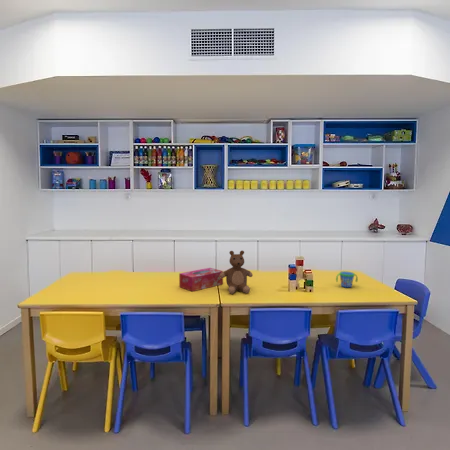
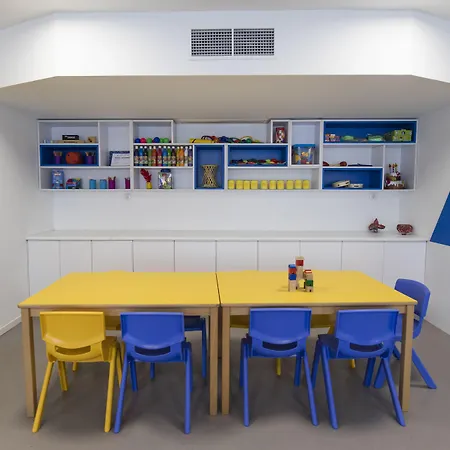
- snack cup (346, 279)
- teddy bear (237, 271)
- tissue box (201, 278)
